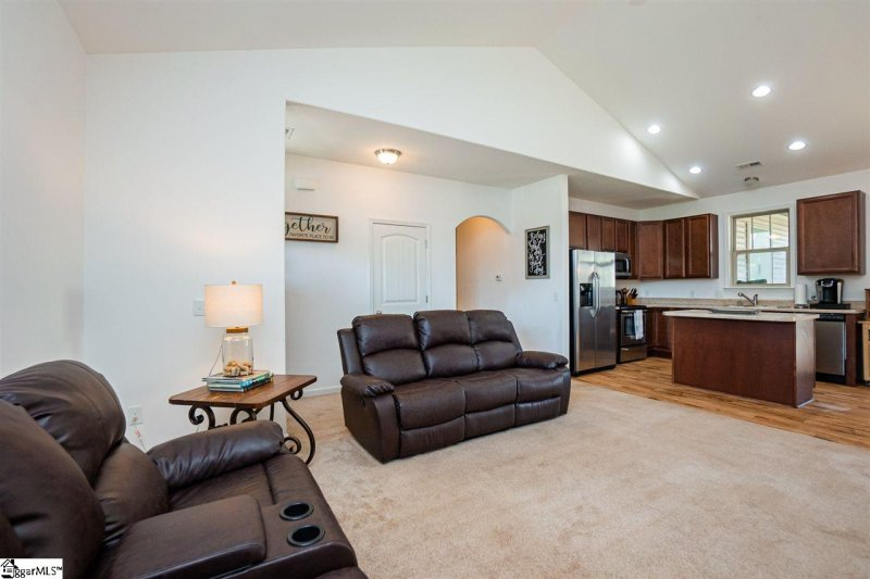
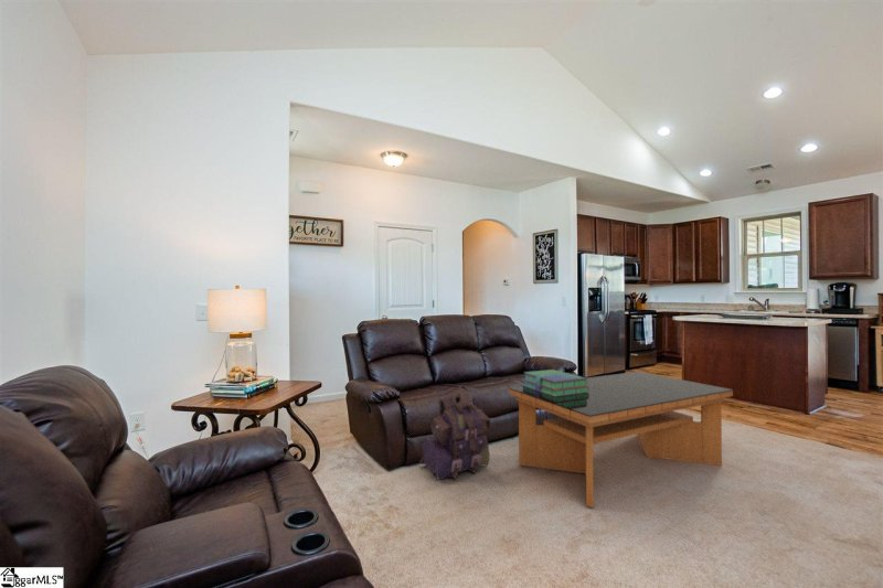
+ stack of books (553, 381)
+ backpack (457, 432)
+ coffee table (619, 426)
